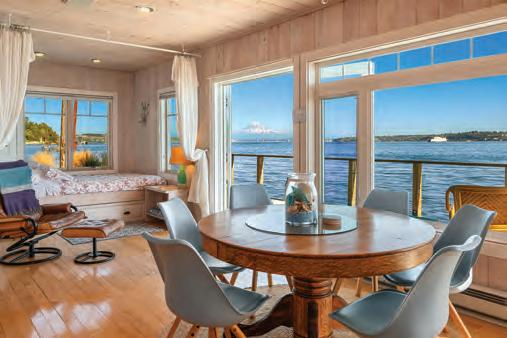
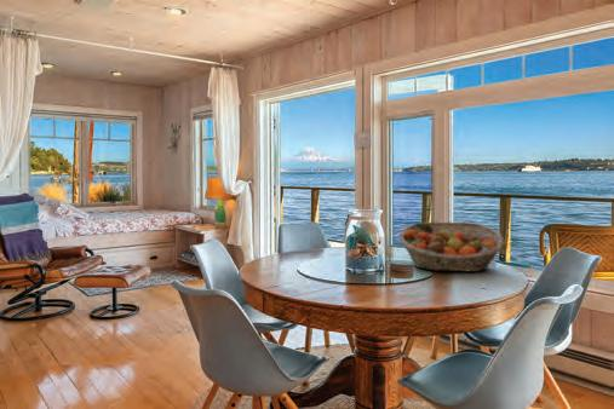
+ fruit basket (449, 244)
